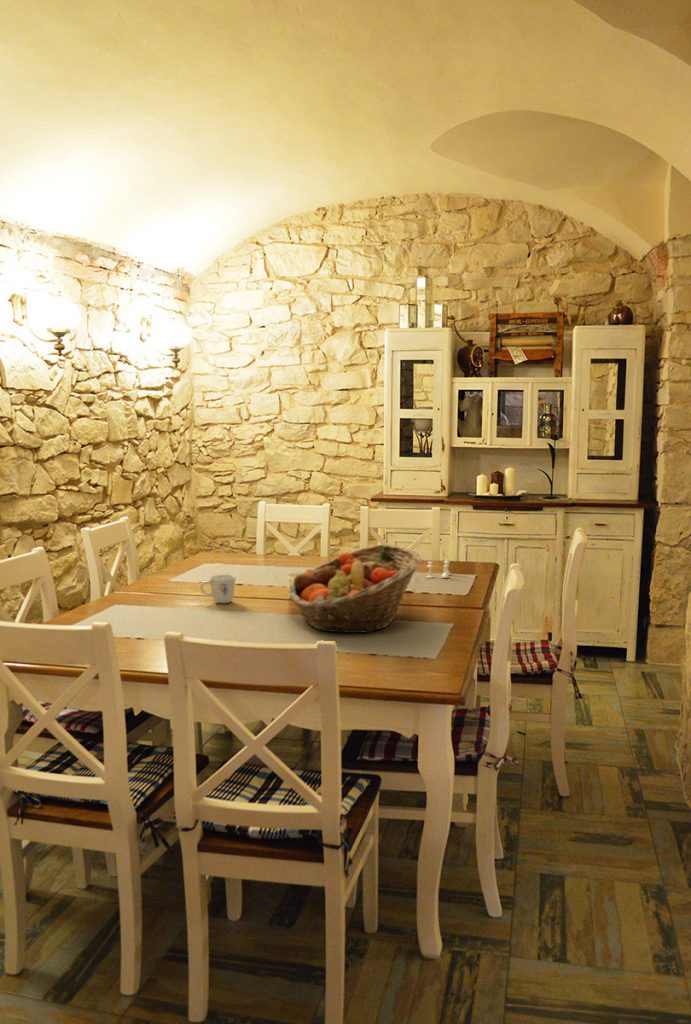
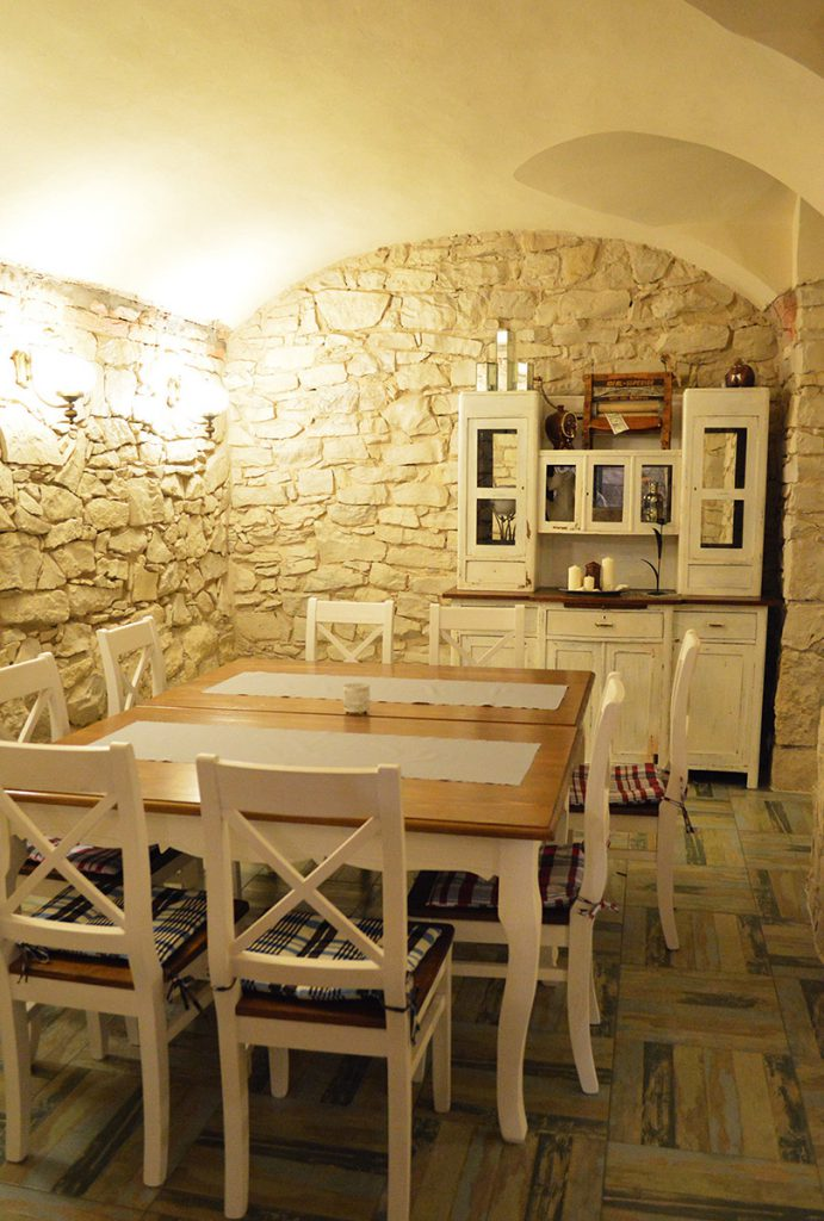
- fruit basket (354, 585)
- mug (218, 589)
- salt and pepper shaker set (443, 569)
